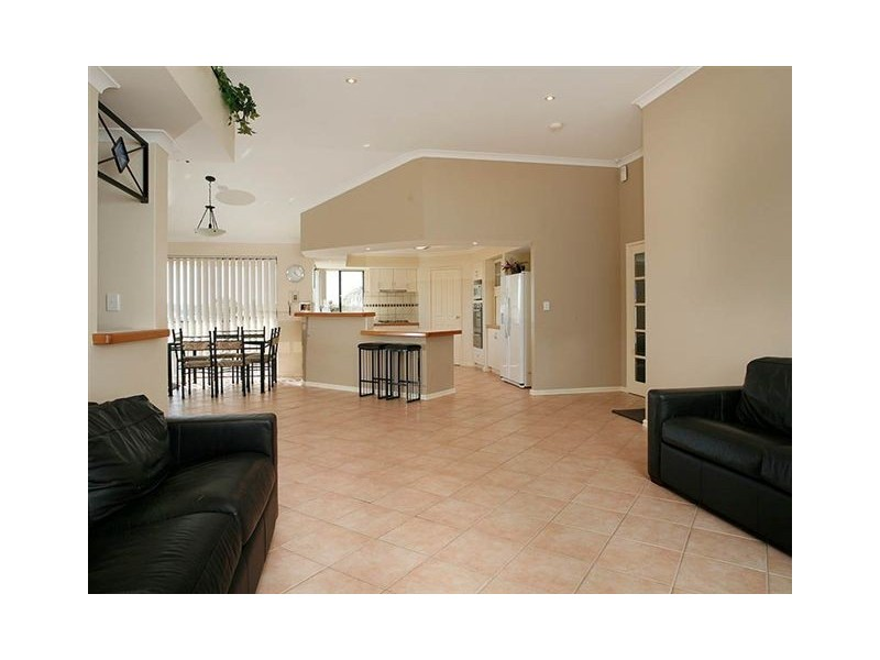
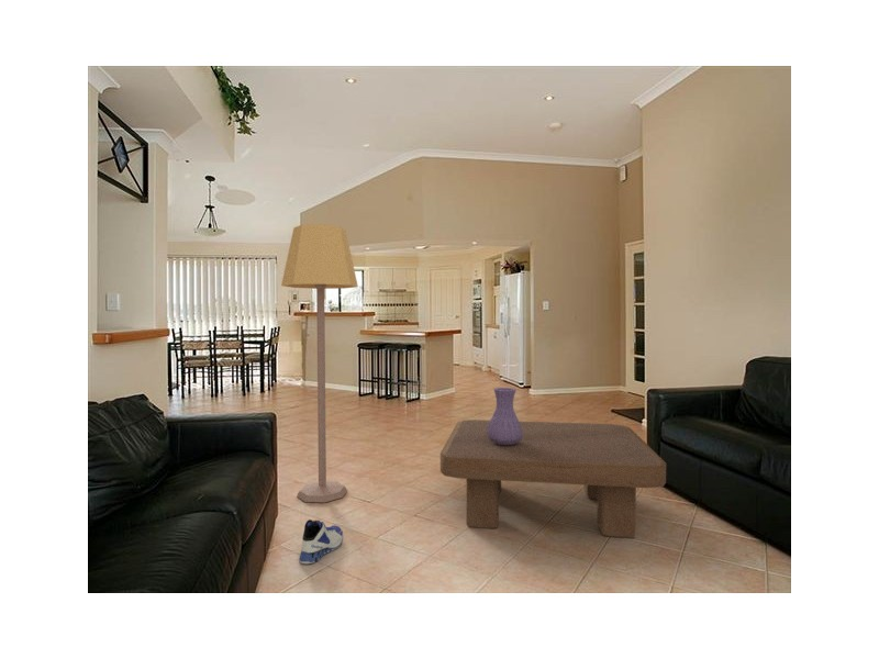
+ lamp (321, 362)
+ coffee table (544, 472)
+ sneaker (322, 534)
+ vase (504, 415)
